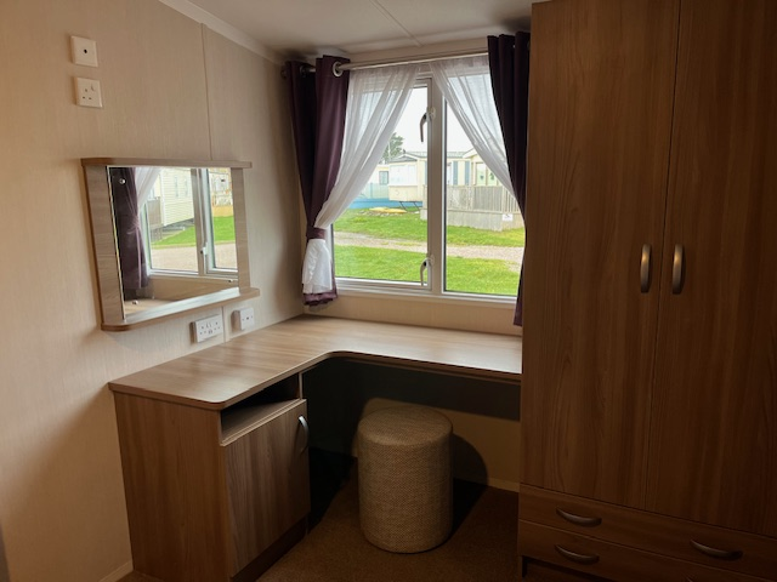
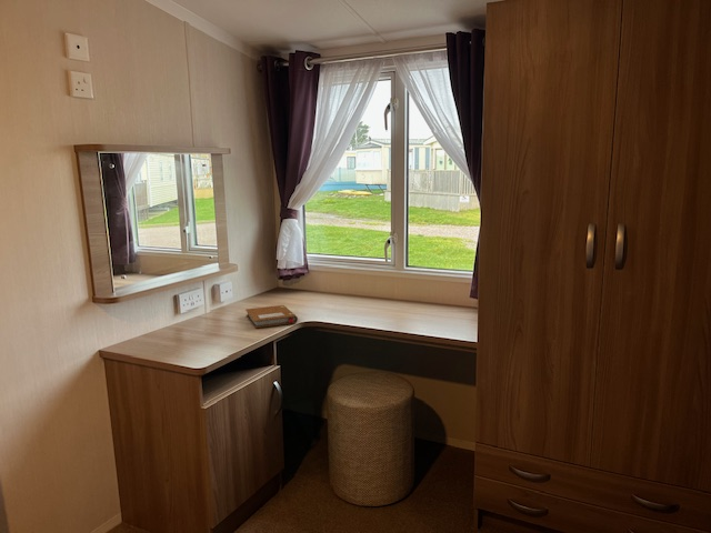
+ notebook (271, 315)
